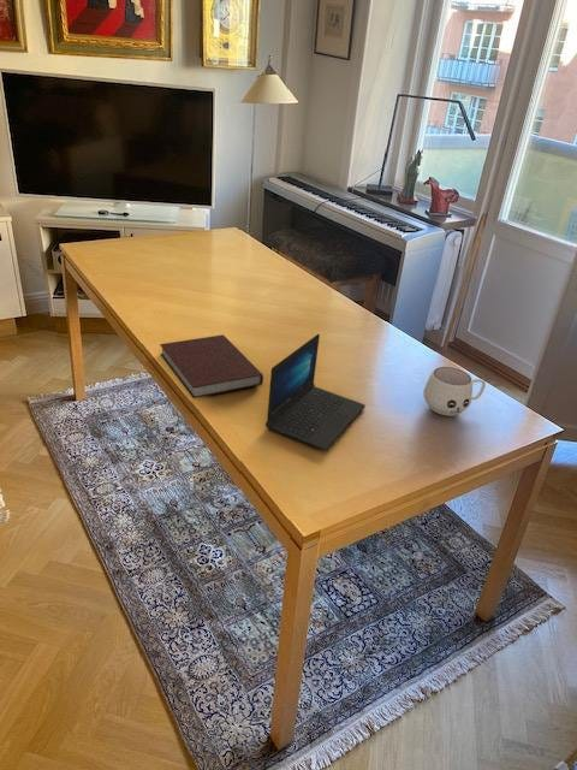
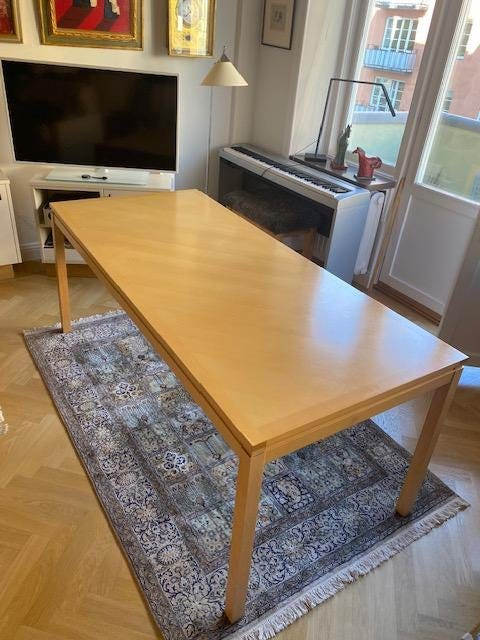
- laptop (320, 389)
- notebook (209, 363)
- mug (456, 392)
